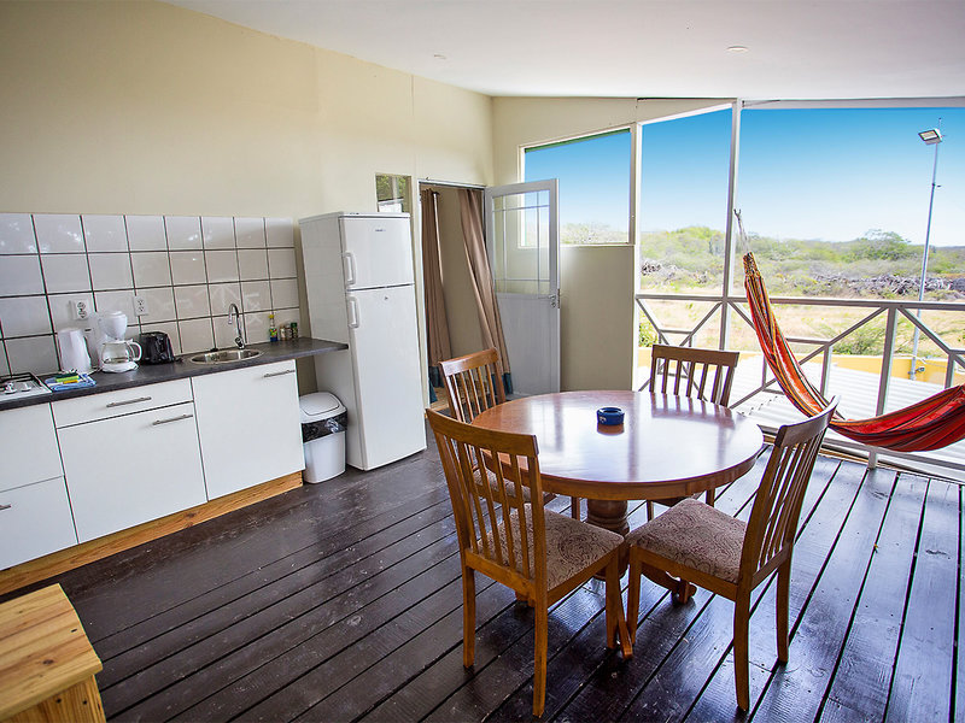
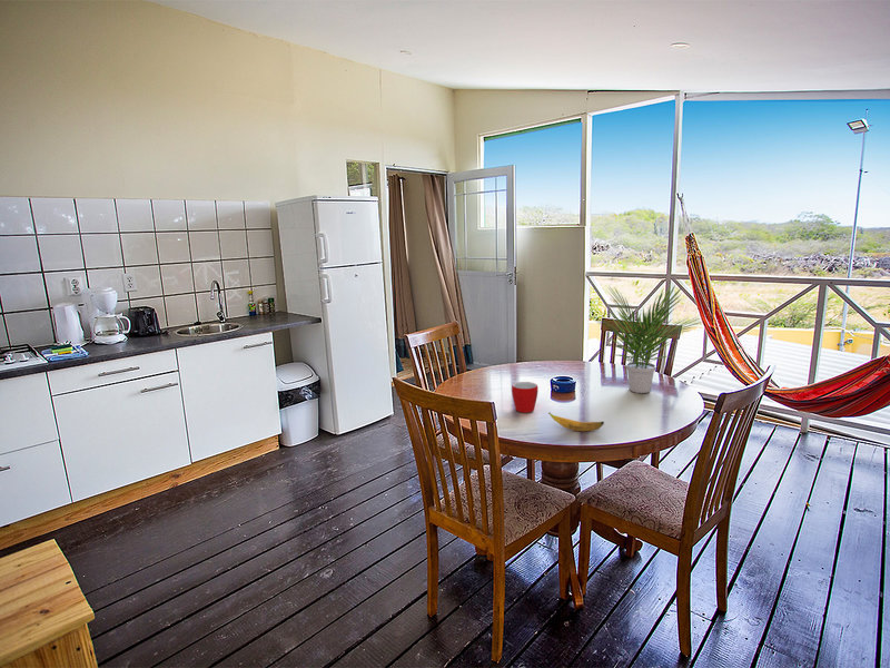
+ banana (575, 421)
+ mug (525, 395)
+ potted plant (643, 340)
